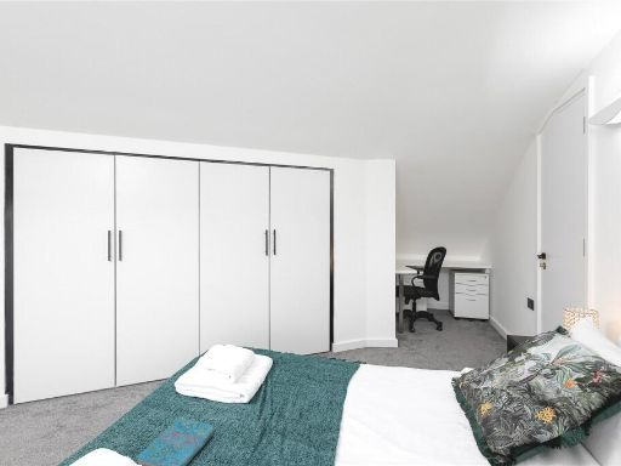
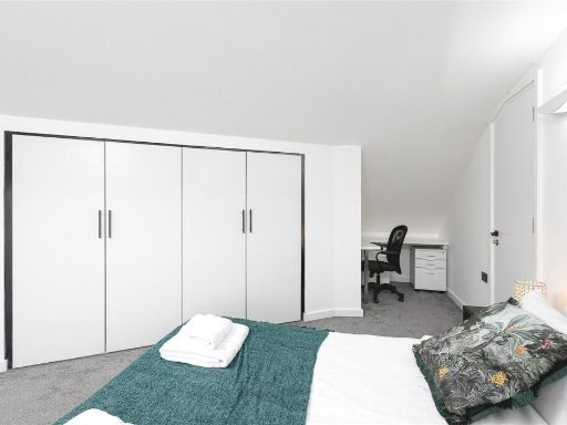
- cover (178, 443)
